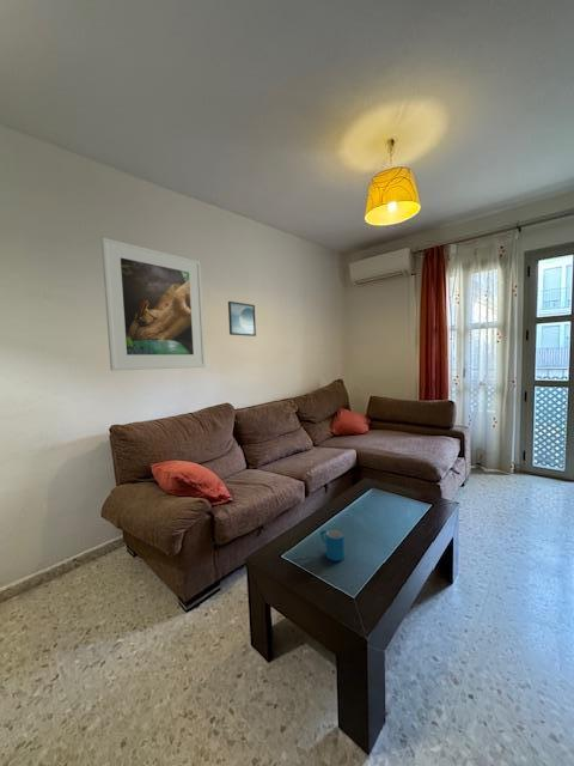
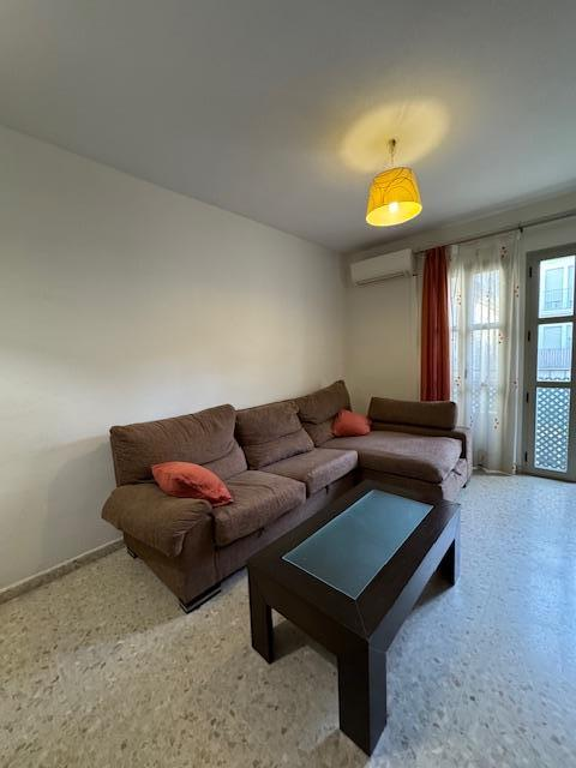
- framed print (242, 318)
- mug (331, 542)
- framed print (159, 310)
